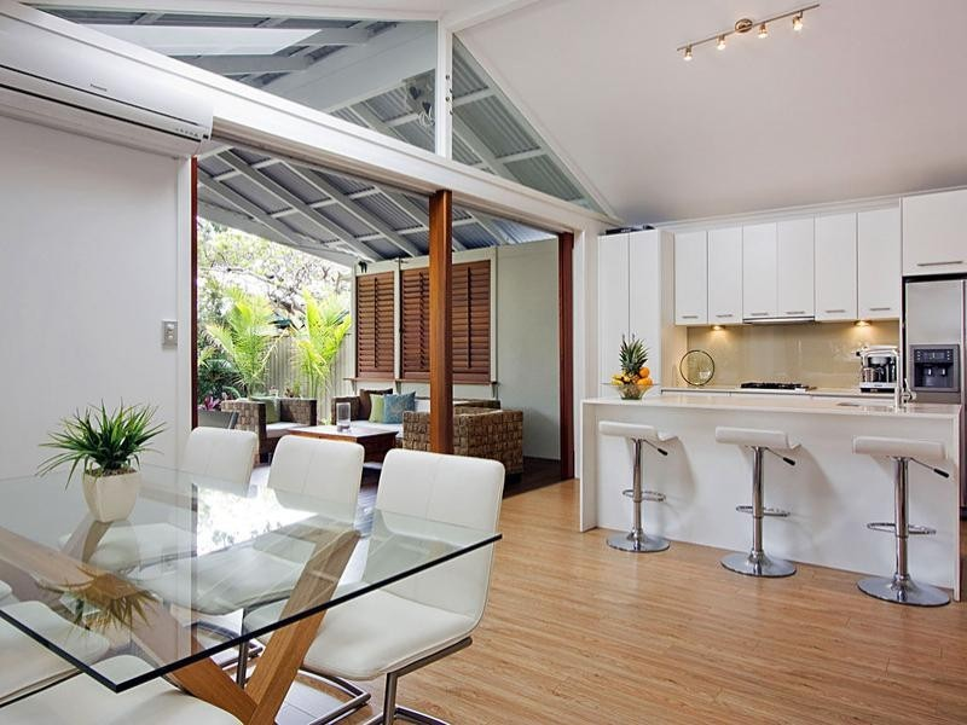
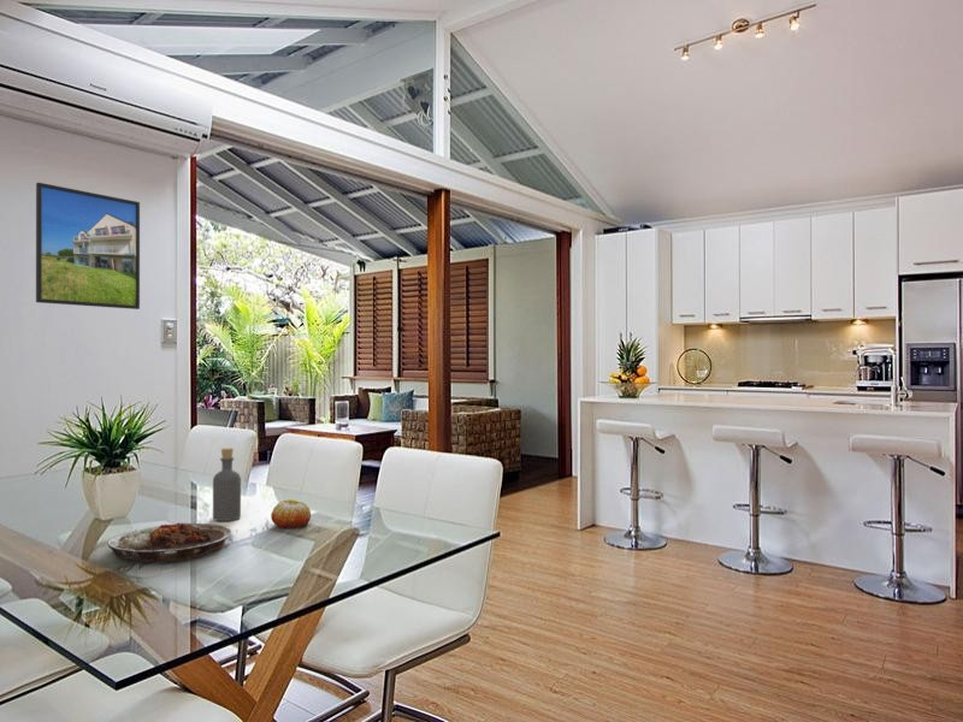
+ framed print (90, 249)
+ bottle (226, 483)
+ plate (171, 537)
+ fruit (290, 513)
